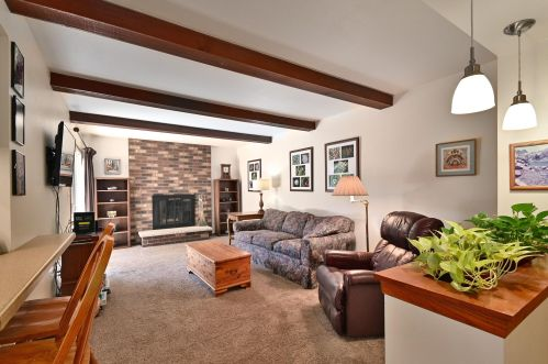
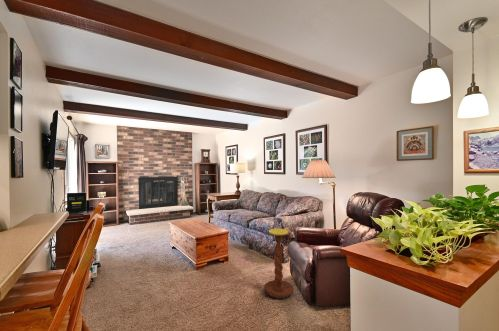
+ side table (278, 261)
